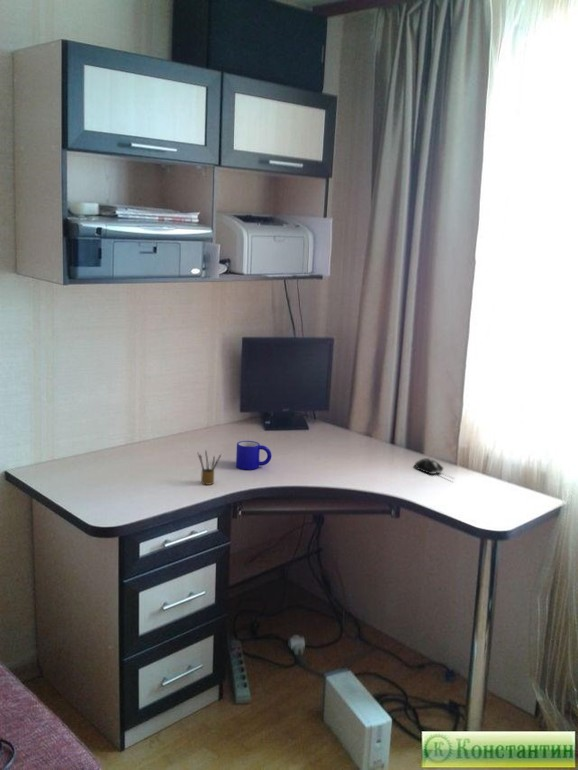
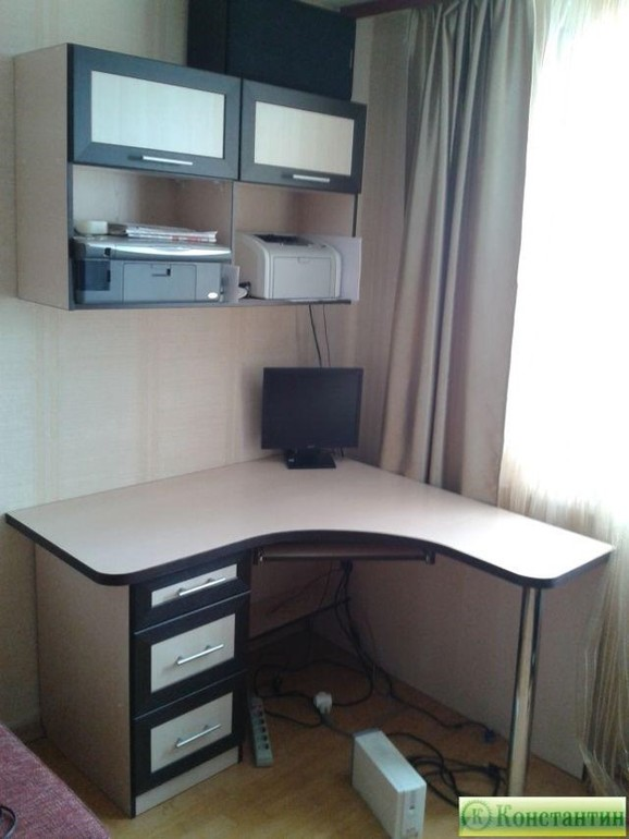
- mug (253, 455)
- pencil box (208, 467)
- computer mouse (435, 467)
